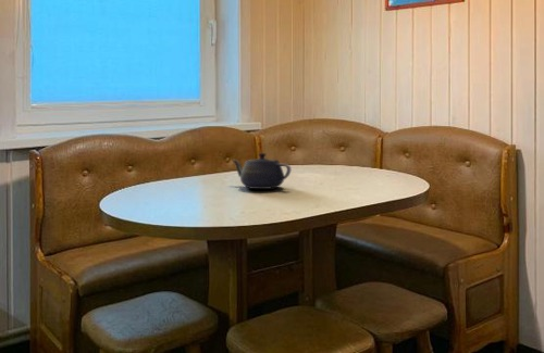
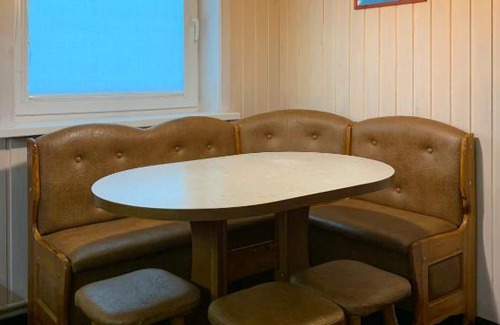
- teapot (260, 171)
